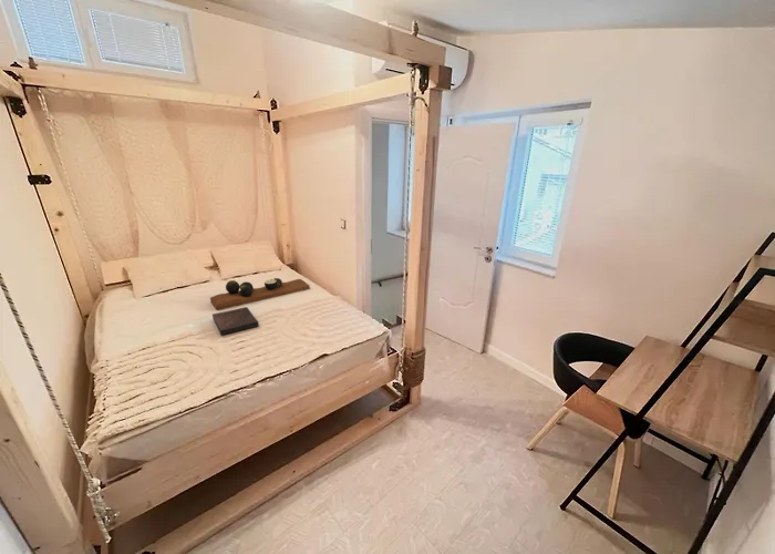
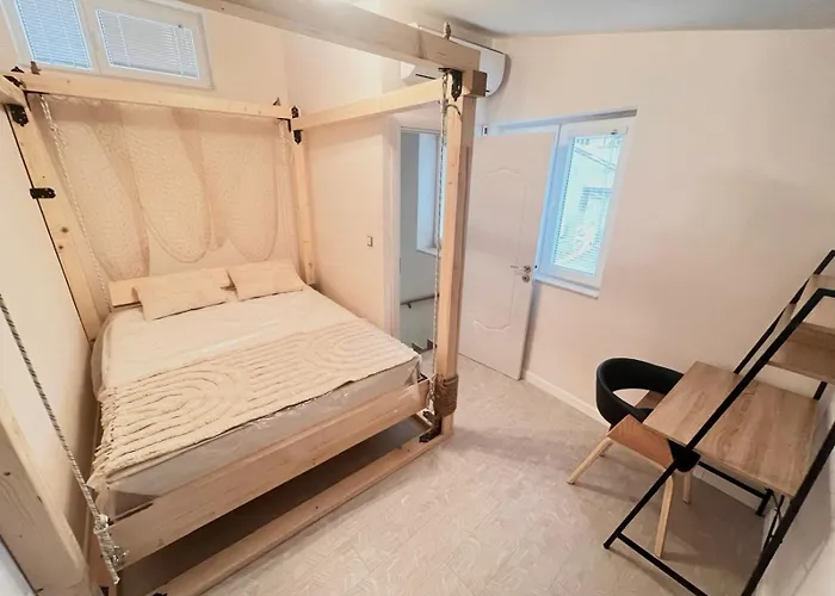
- book (235, 319)
- decorative tray (261, 287)
